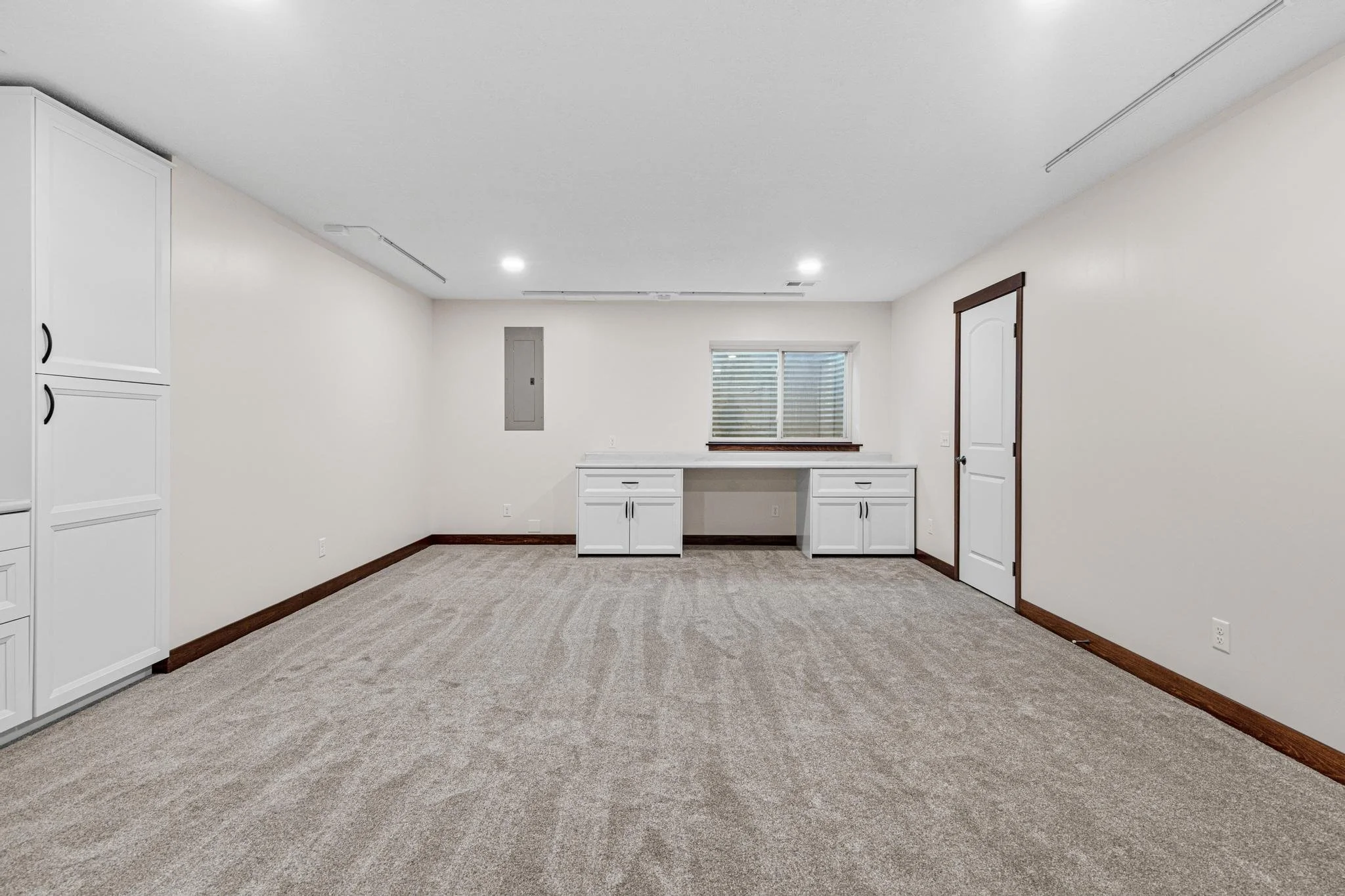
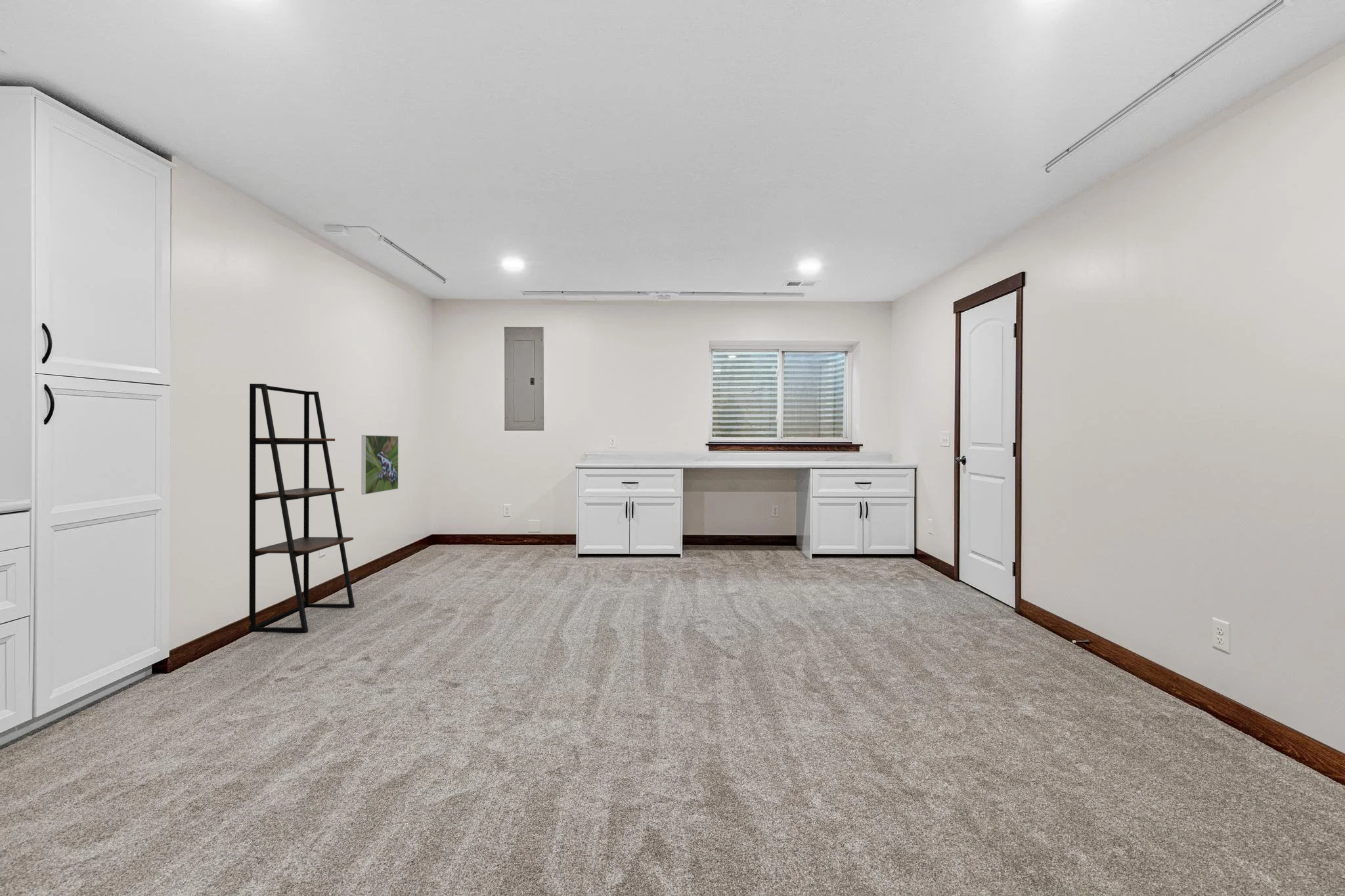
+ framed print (381, 463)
+ shelving unit (306, 503)
